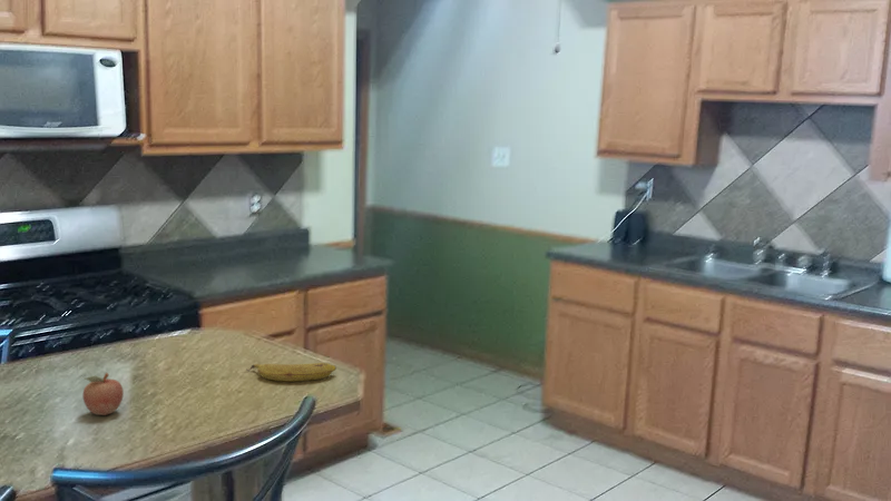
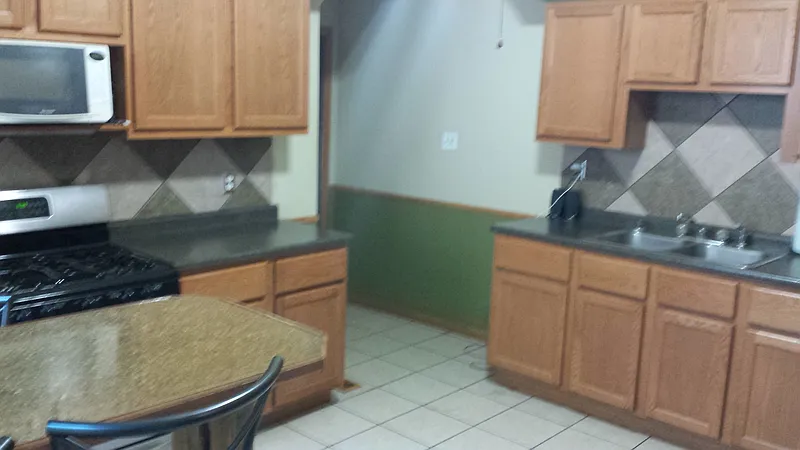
- fruit (290, 369)
- fruit (102, 393)
